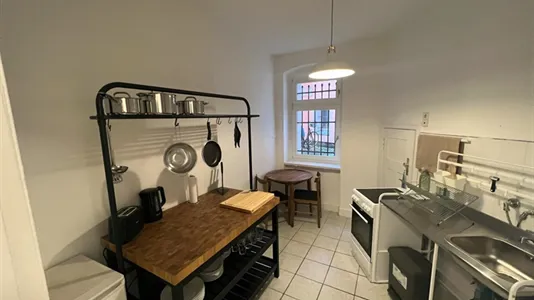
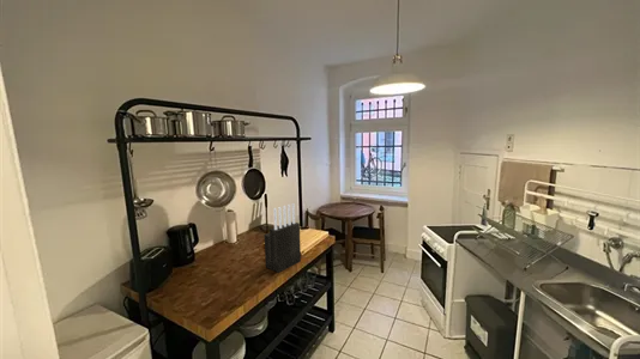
+ knife block (280, 235)
